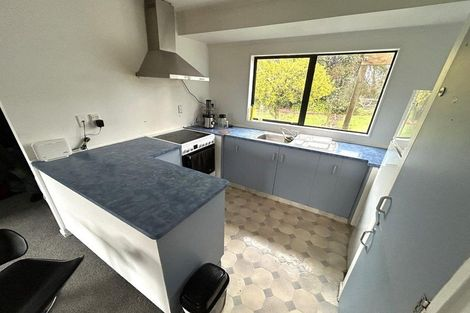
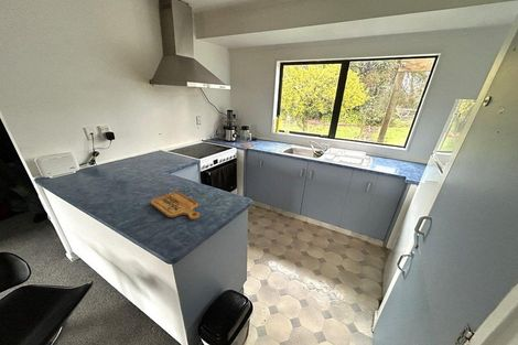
+ cutting board (179, 206)
